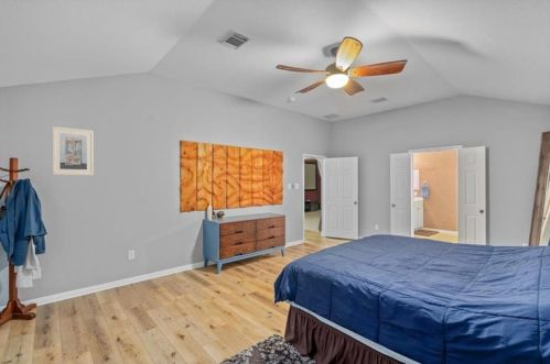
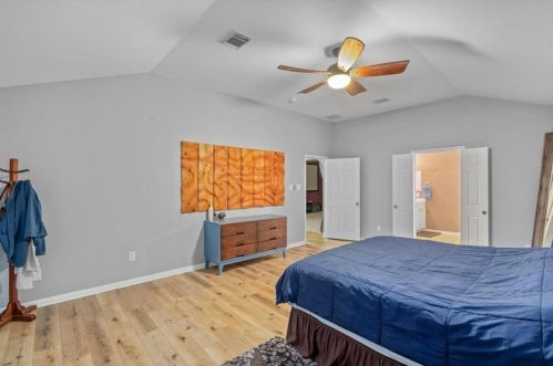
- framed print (73, 152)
